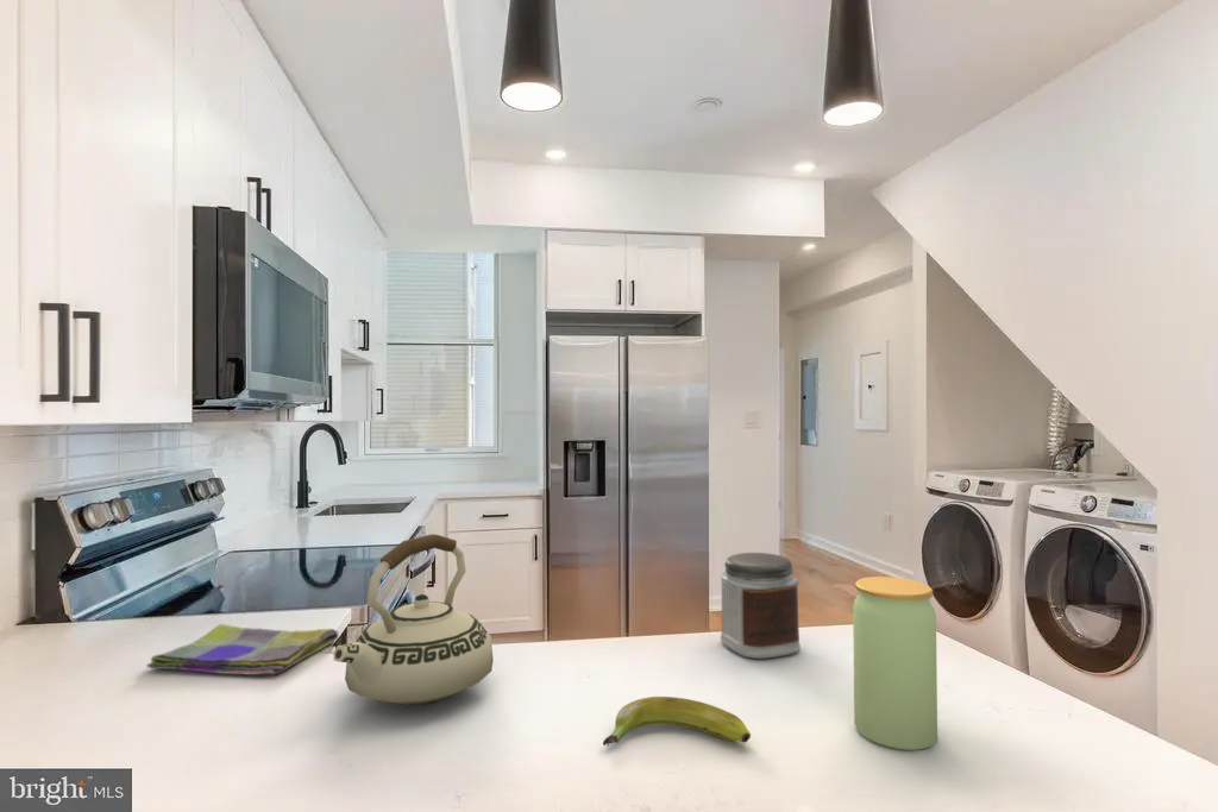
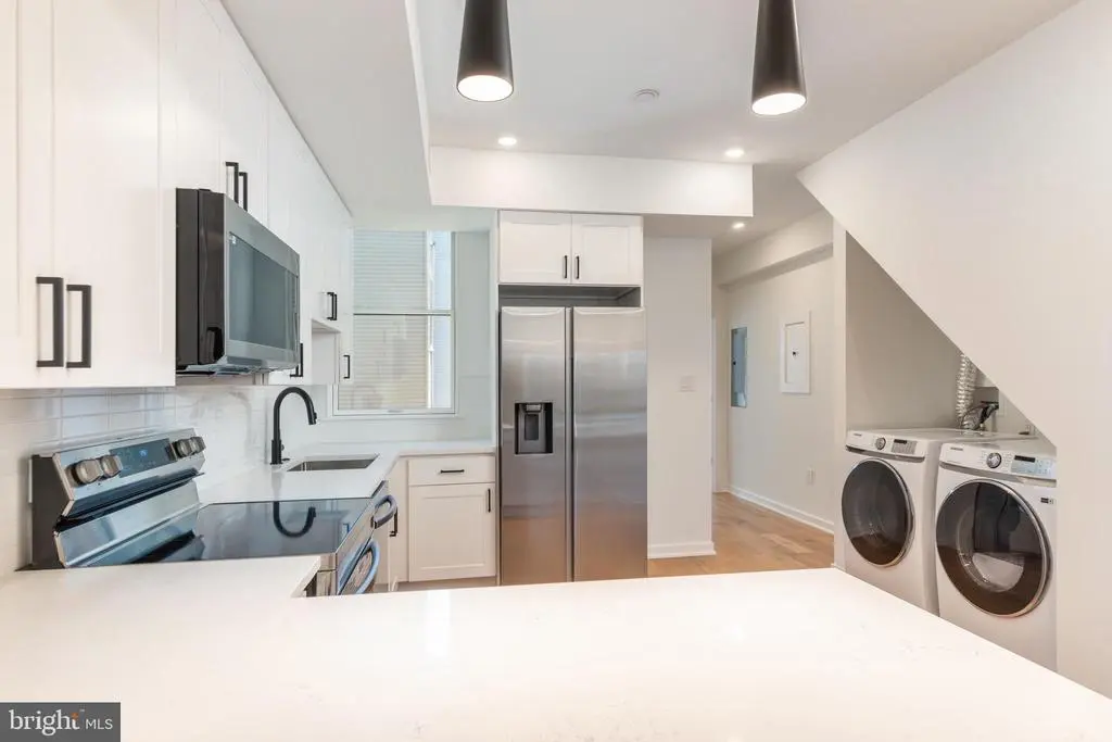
- banana (674, 720)
- dish towel (250, 646)
- teakettle (410, 618)
- jar (893, 657)
- jar (759, 602)
